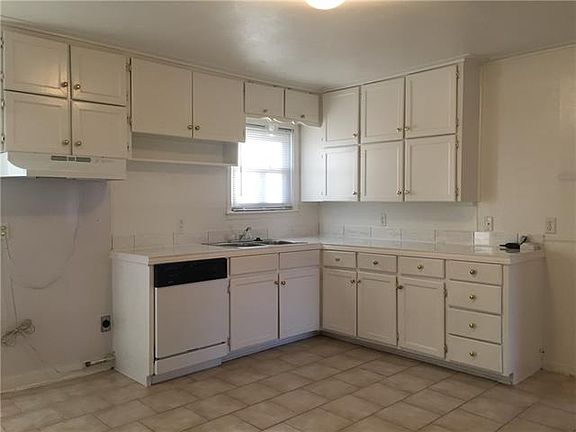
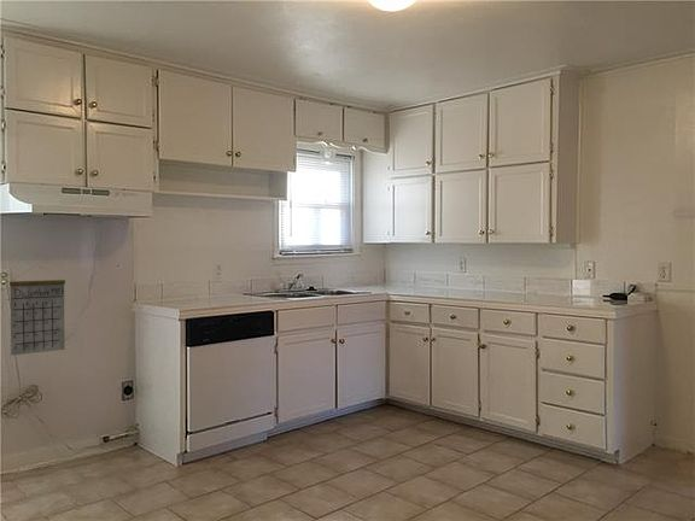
+ calendar (37, 308)
